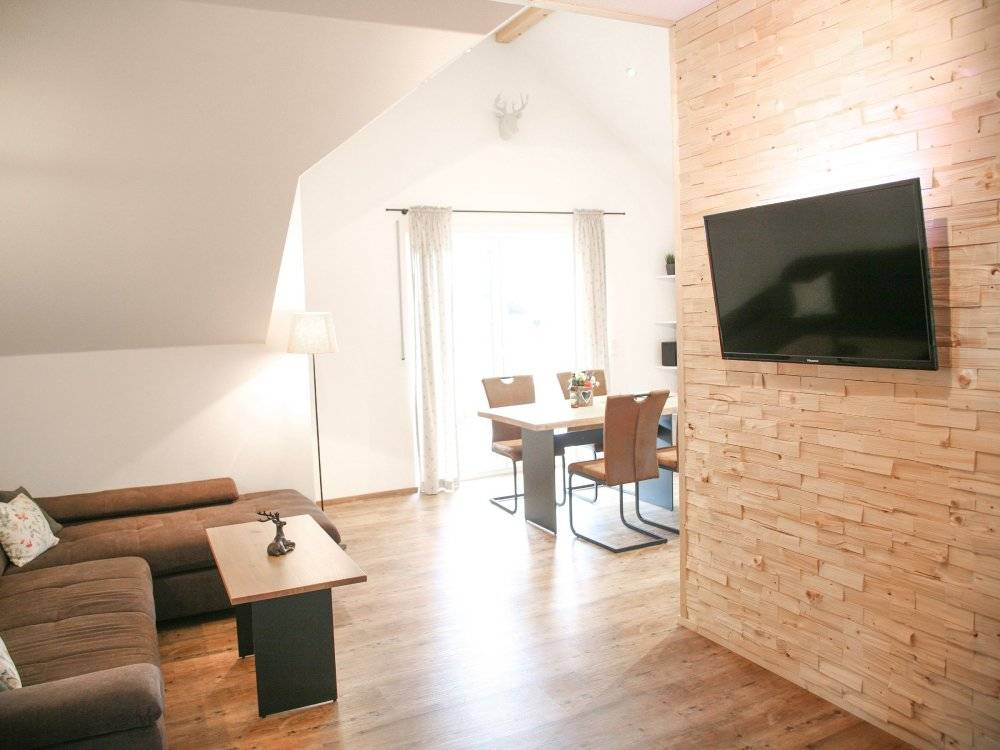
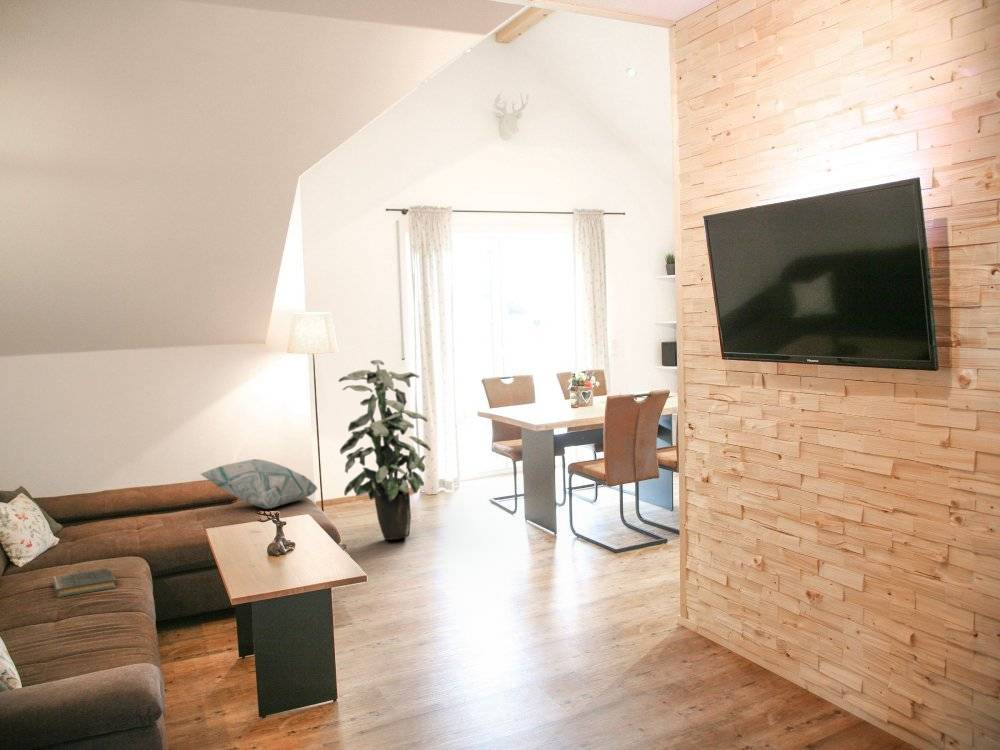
+ decorative pillow (260, 483)
+ indoor plant (383, 449)
+ book (84, 581)
